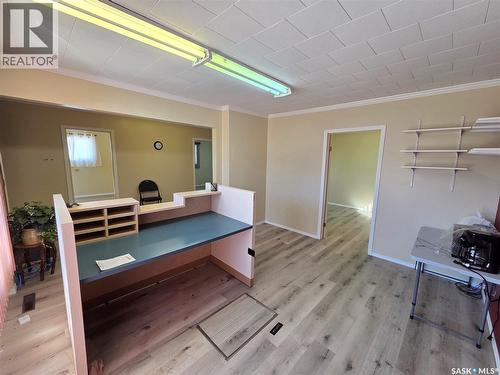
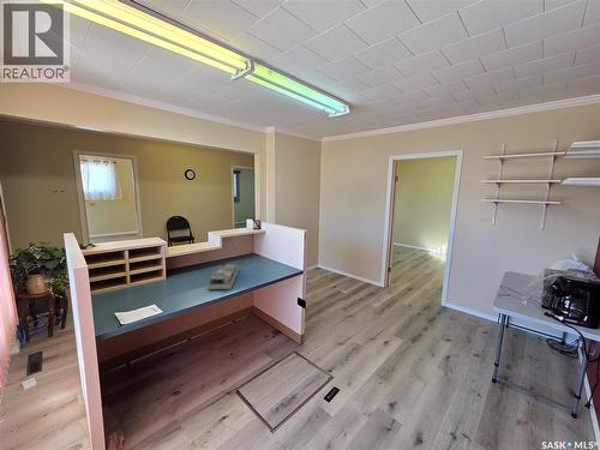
+ desk organizer (224, 272)
